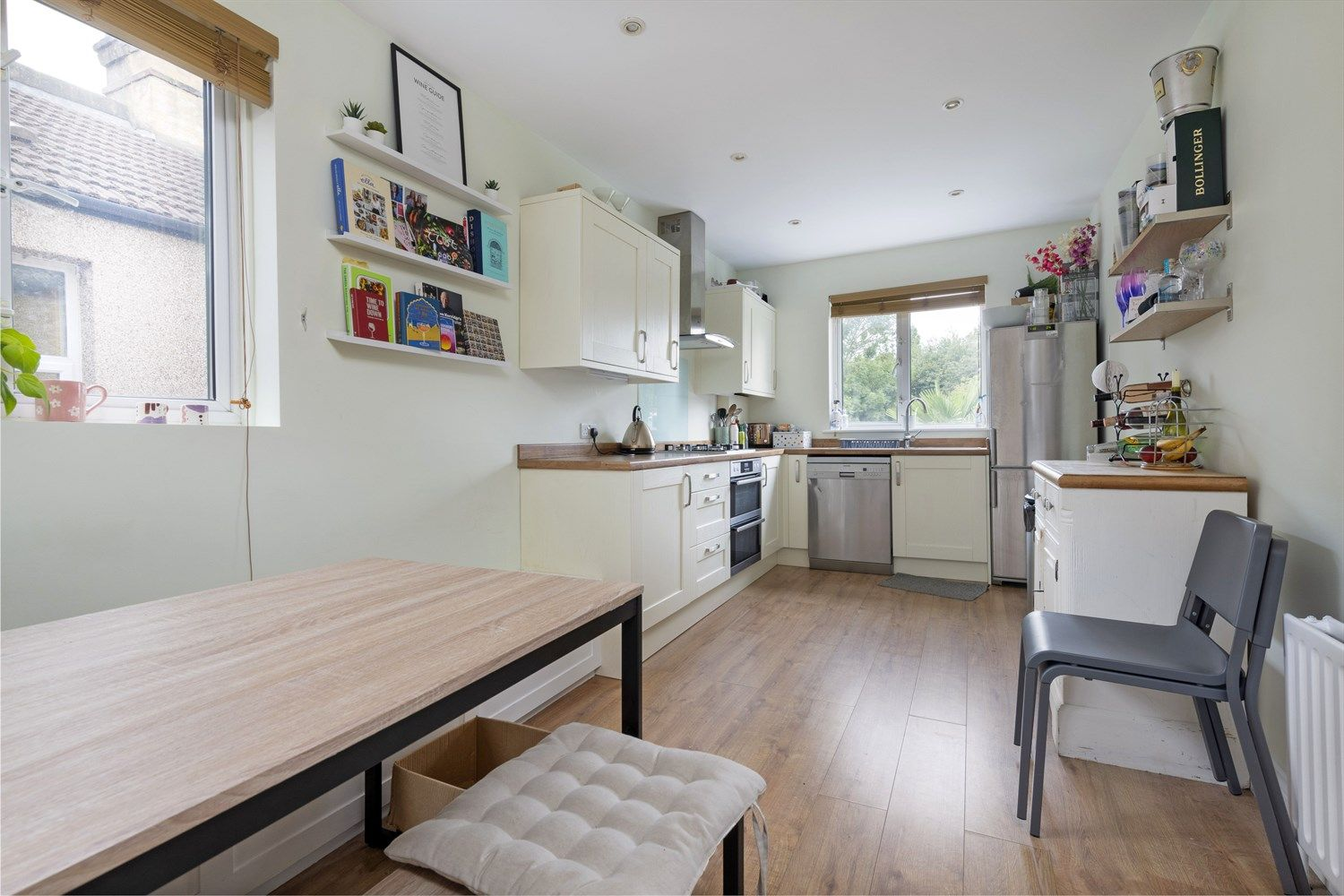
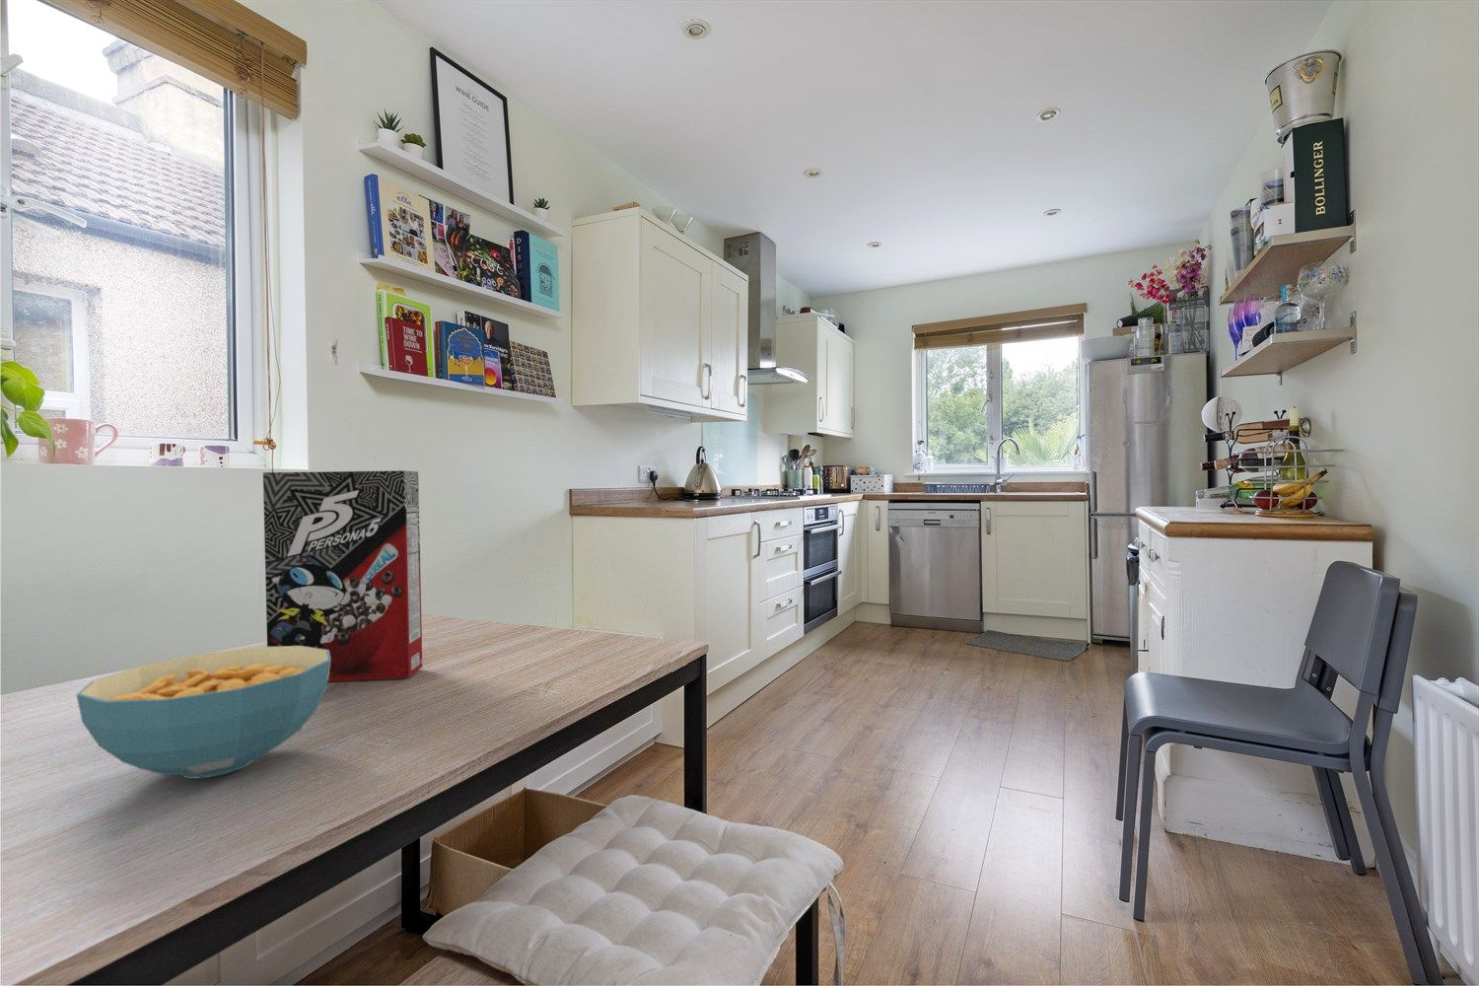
+ cereal bowl (218, 716)
+ cereal box (346, 573)
